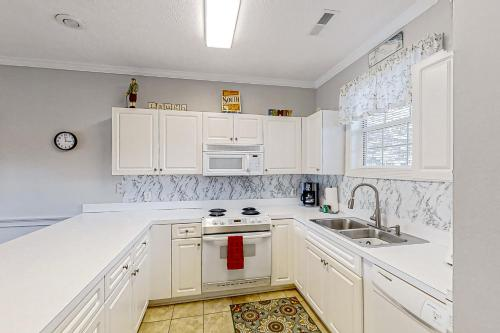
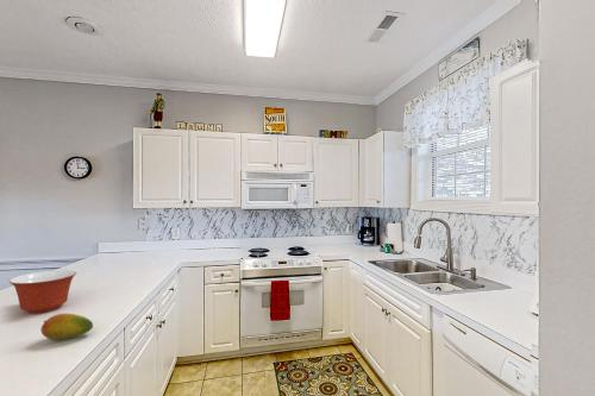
+ fruit (67, 326)
+ mixing bowl (44, 291)
